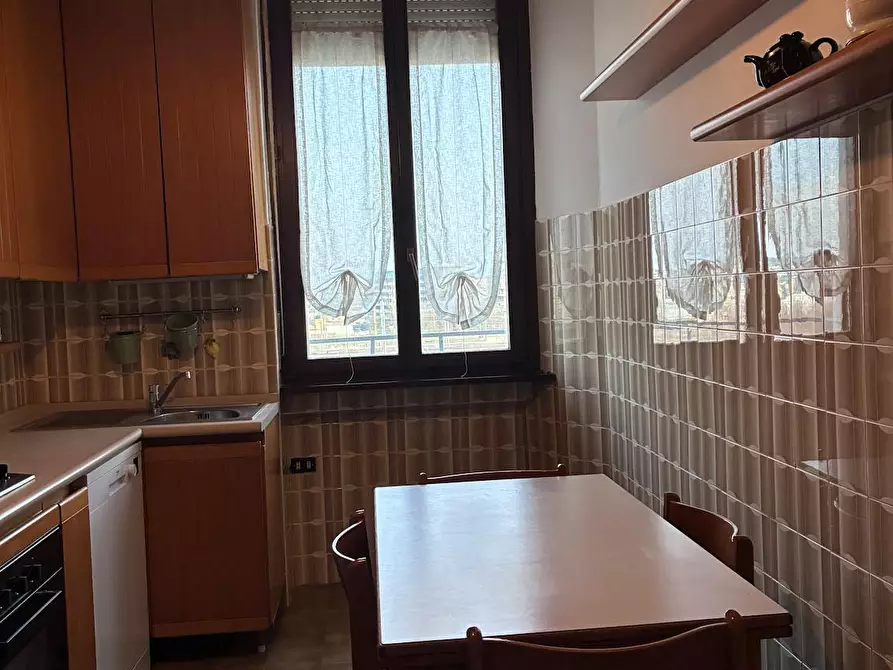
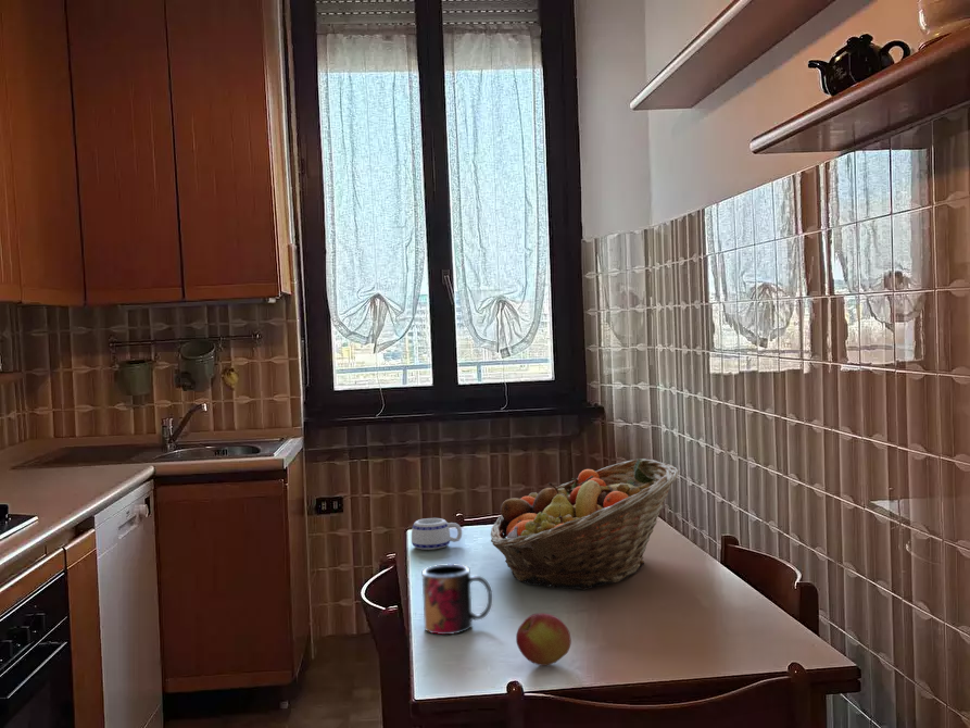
+ mug (436, 532)
+ apple (543, 639)
+ fruit basket (582, 517)
+ mug (457, 598)
